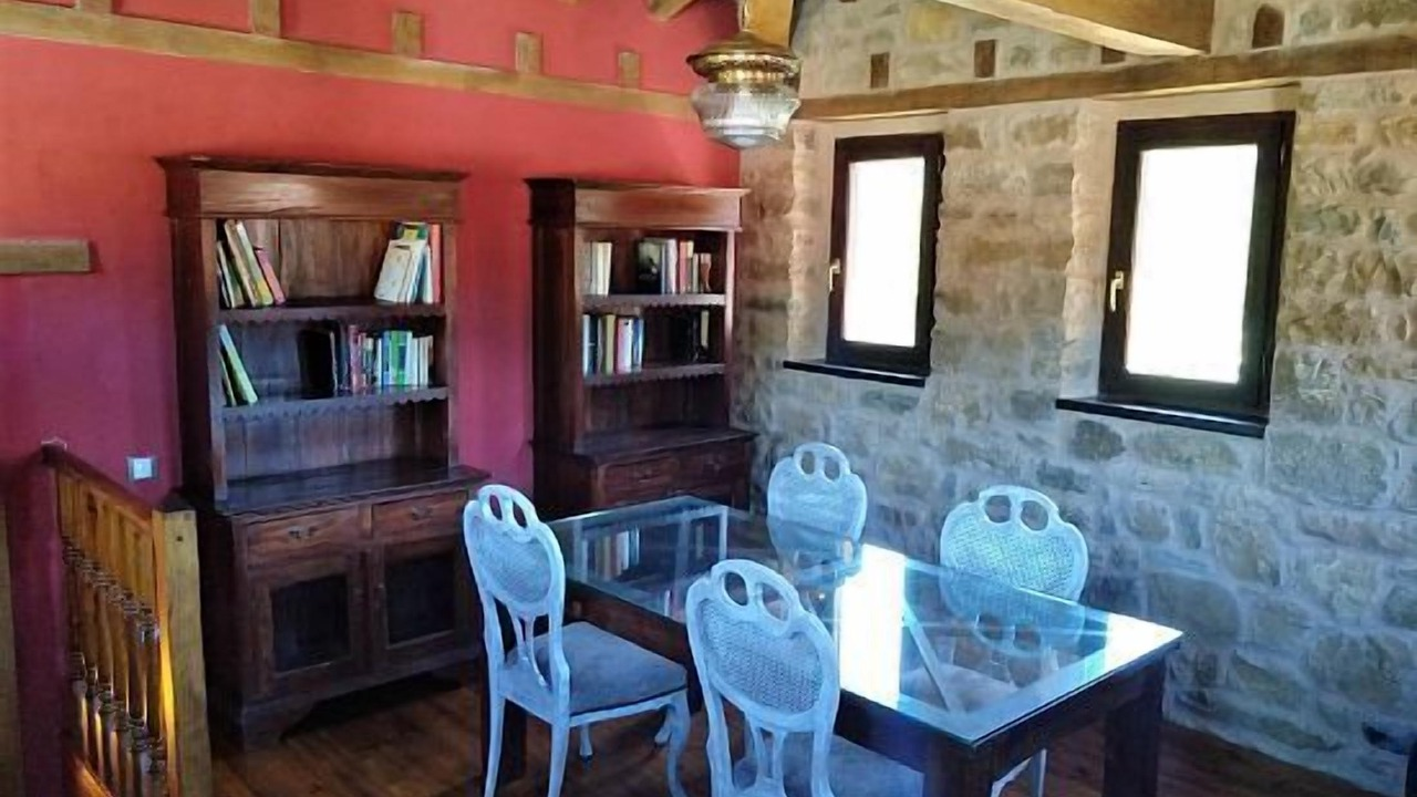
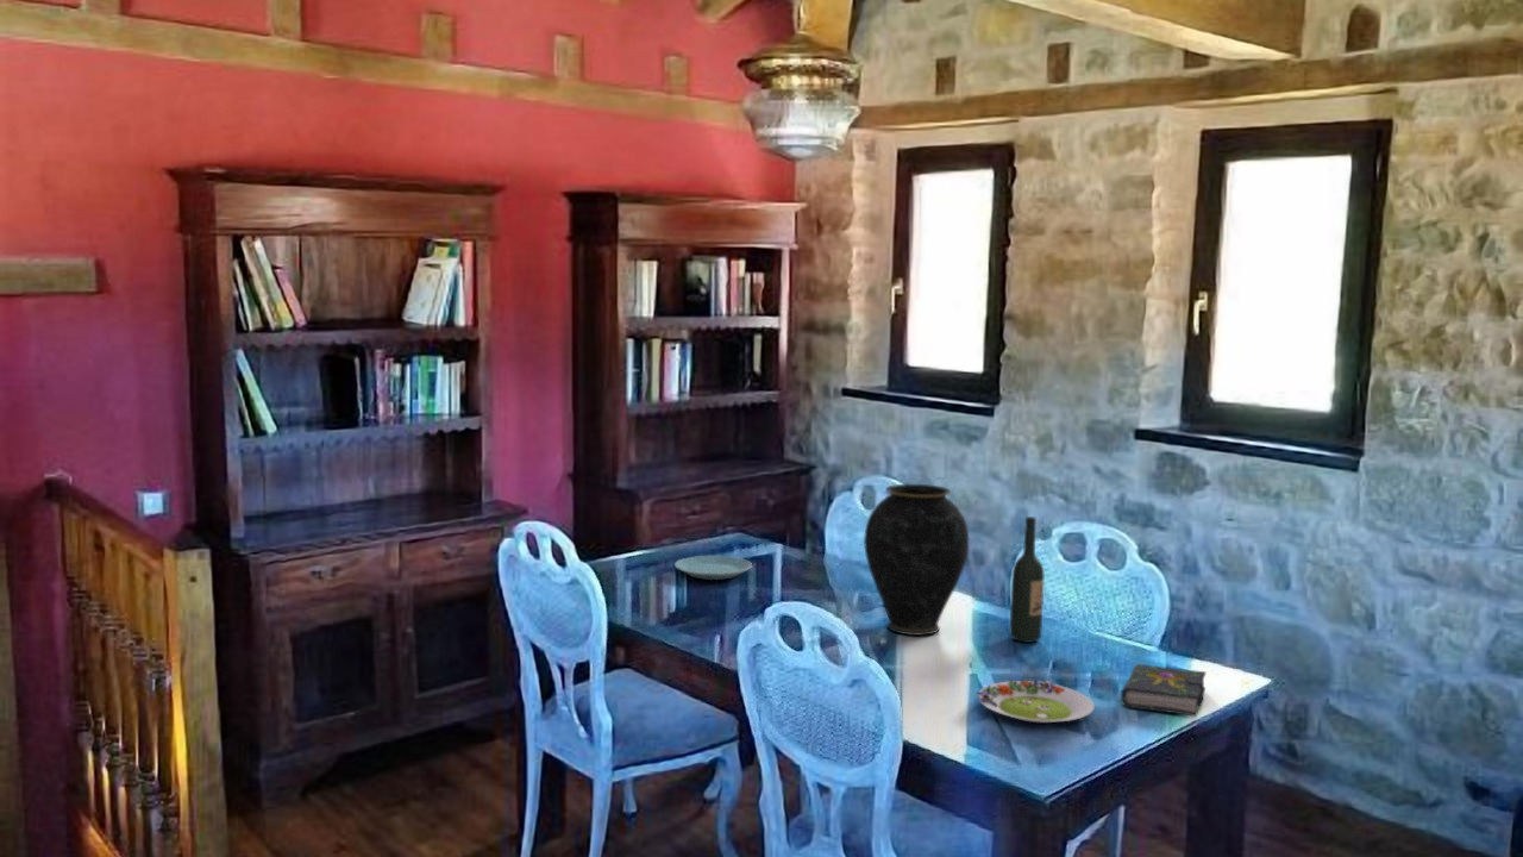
+ plate (713, 568)
+ book (1165, 688)
+ wine bottle (1027, 578)
+ salad plate (1035, 703)
+ vase (915, 559)
